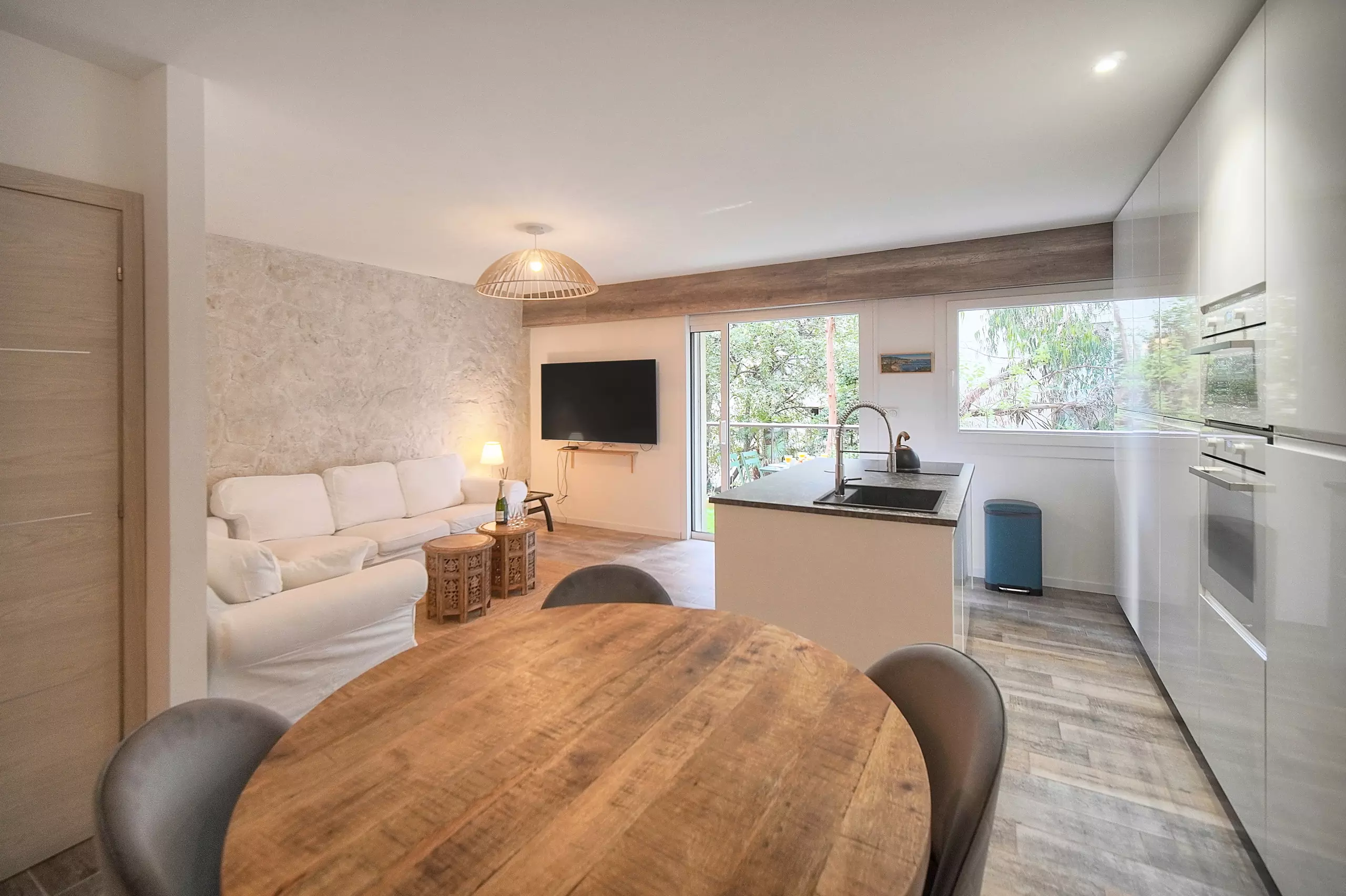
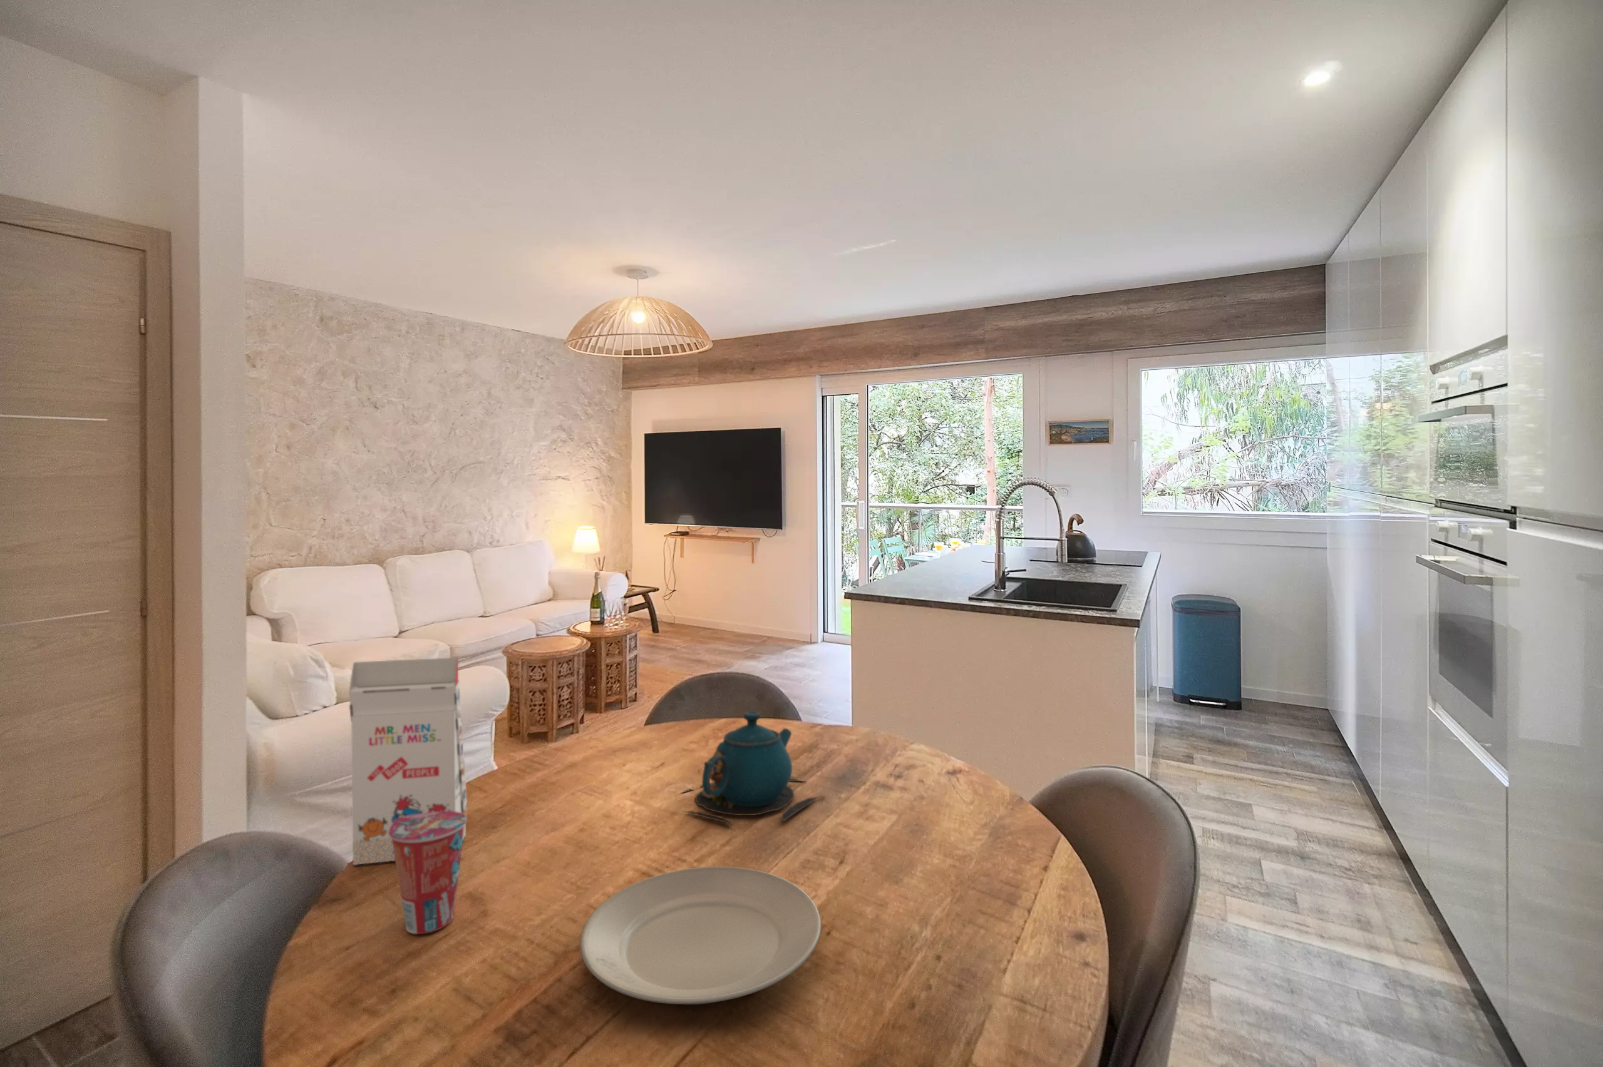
+ gift box (411, 754)
+ teapot (746, 755)
+ plate (703, 937)
+ cup (425, 873)
